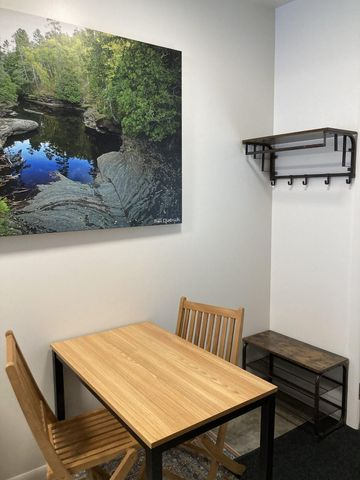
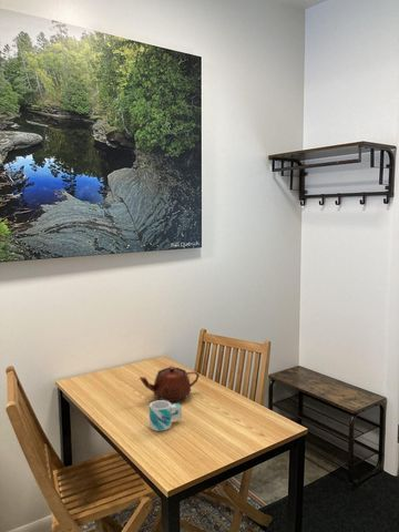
+ mug (165, 413)
+ teapot (170, 381)
